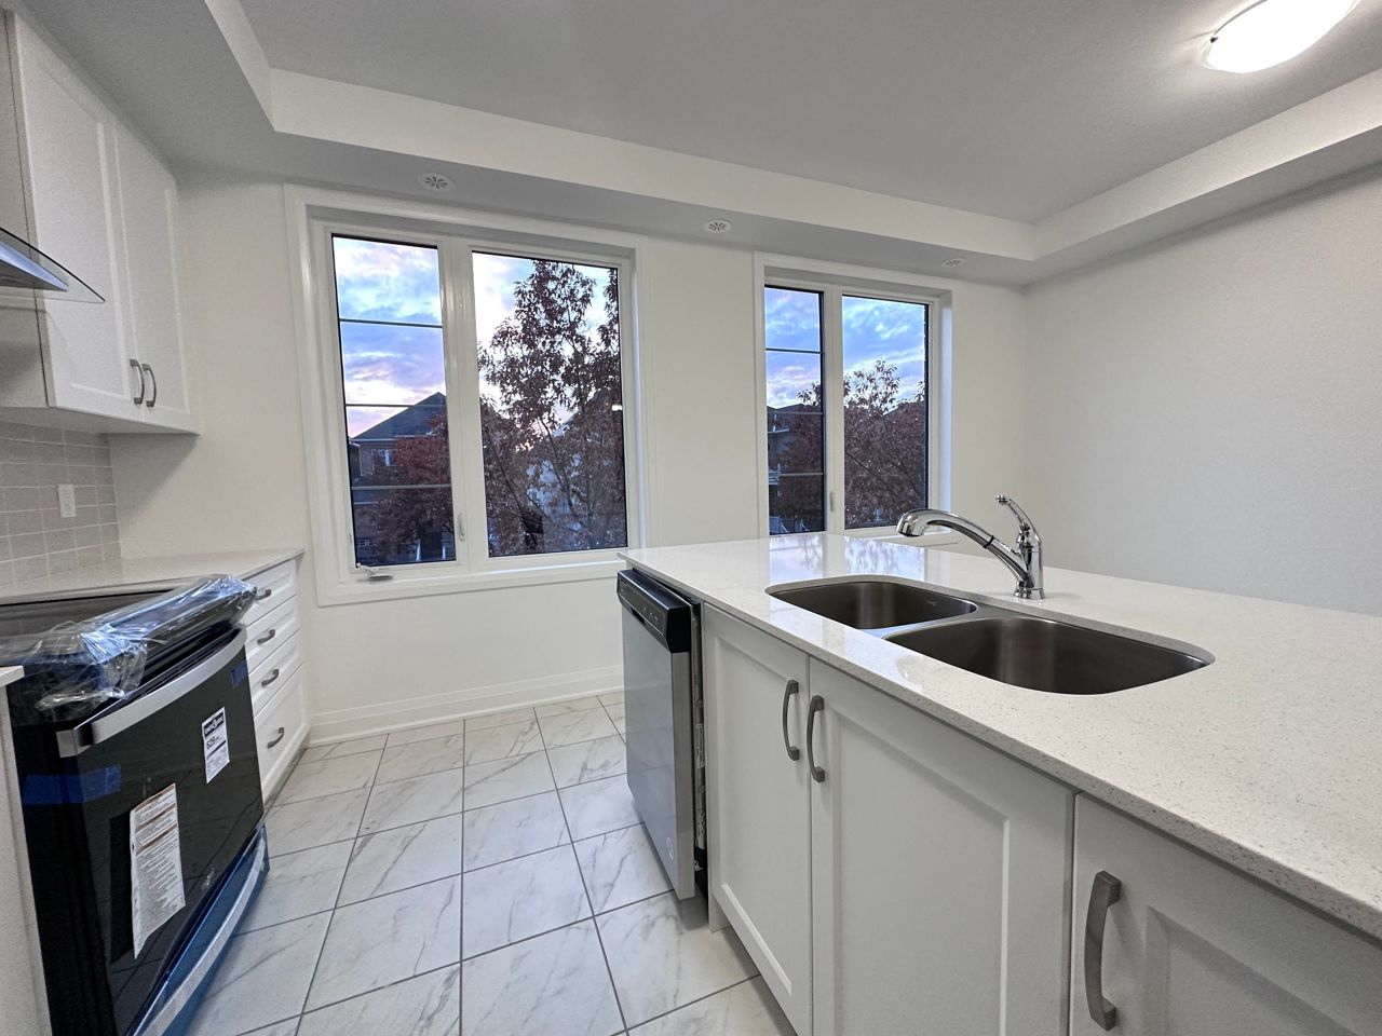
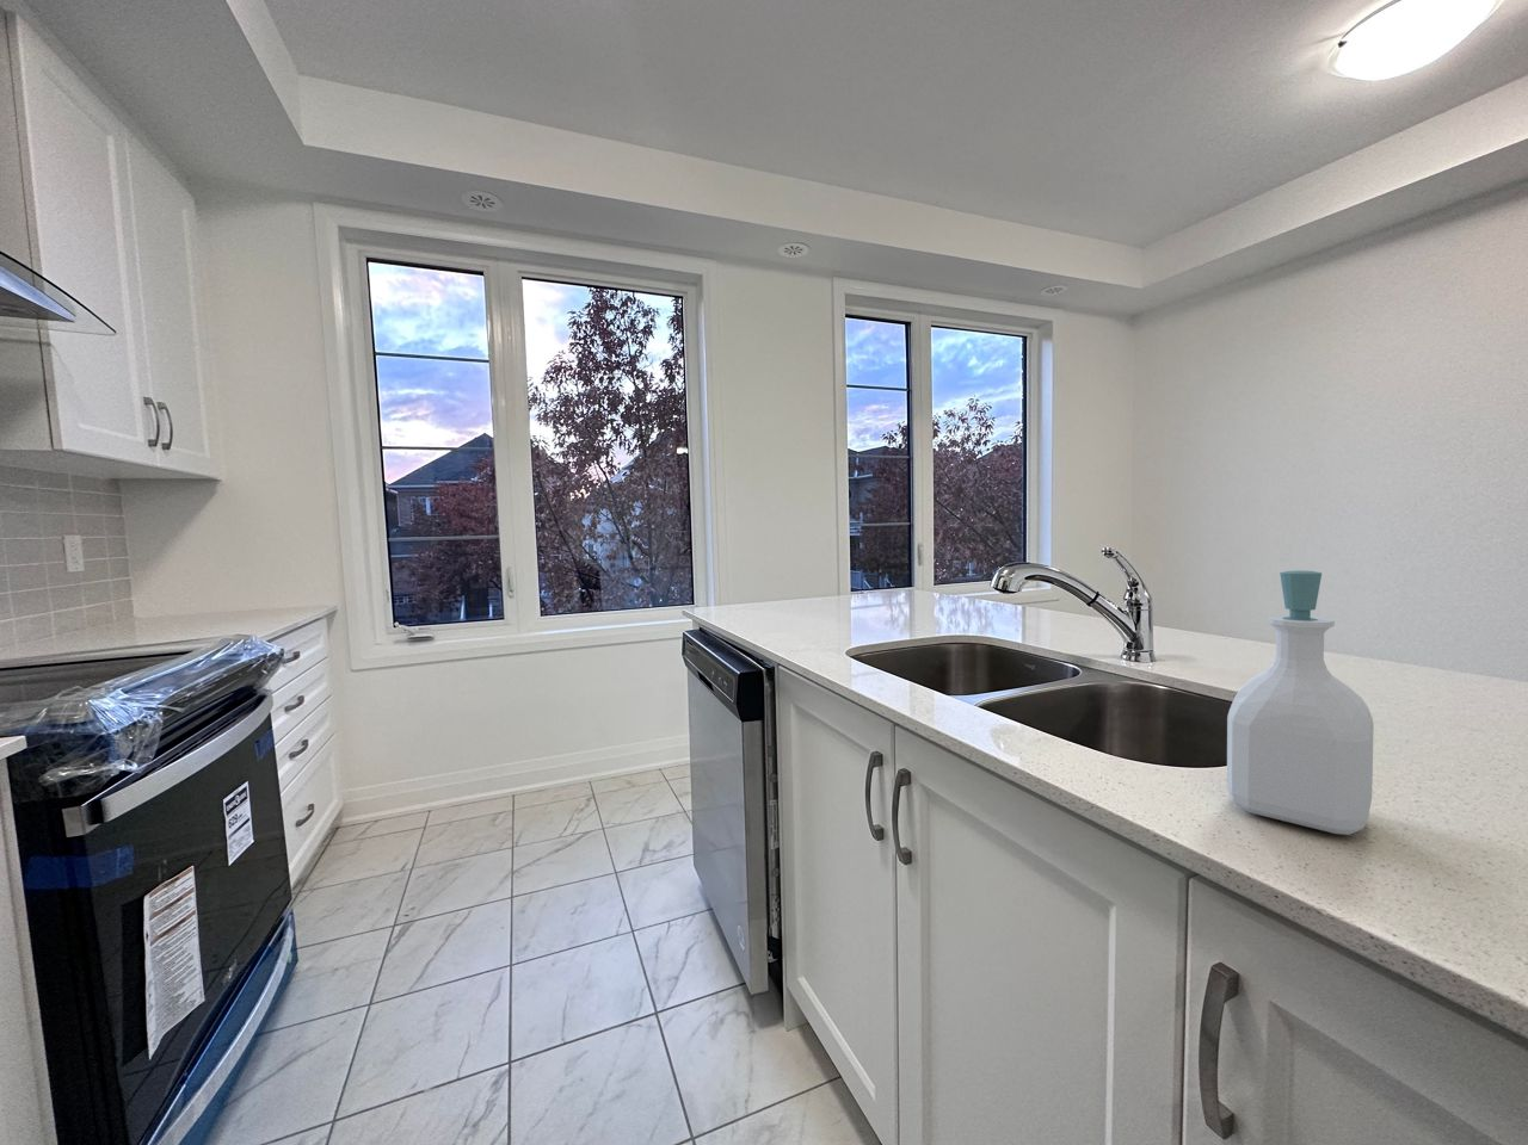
+ soap bottle (1298, 692)
